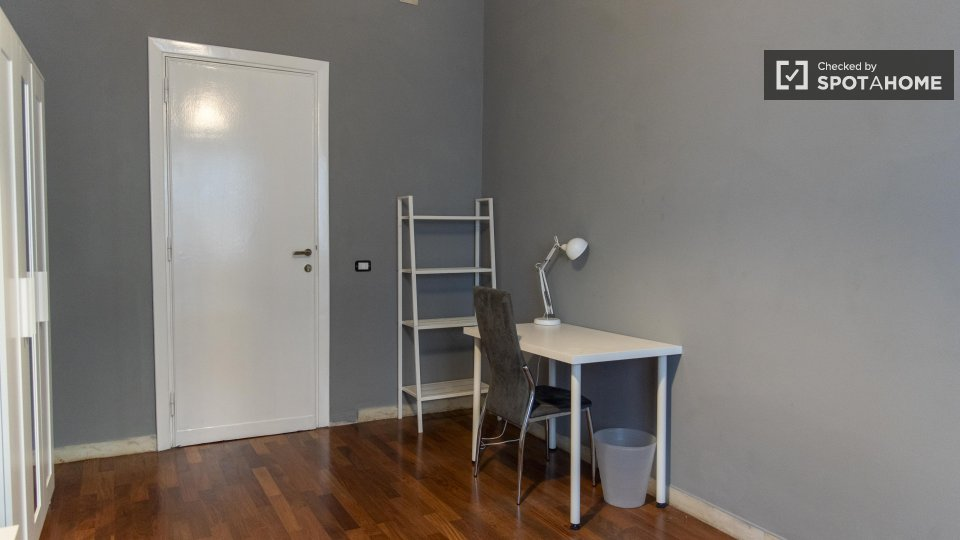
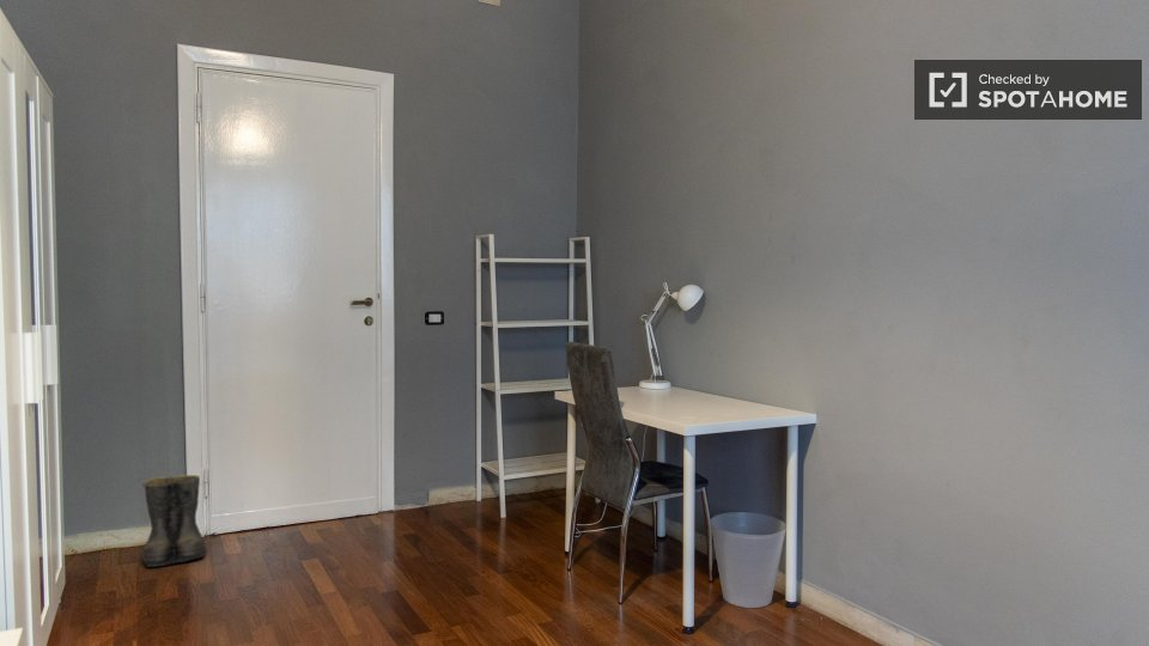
+ boots (172, 517)
